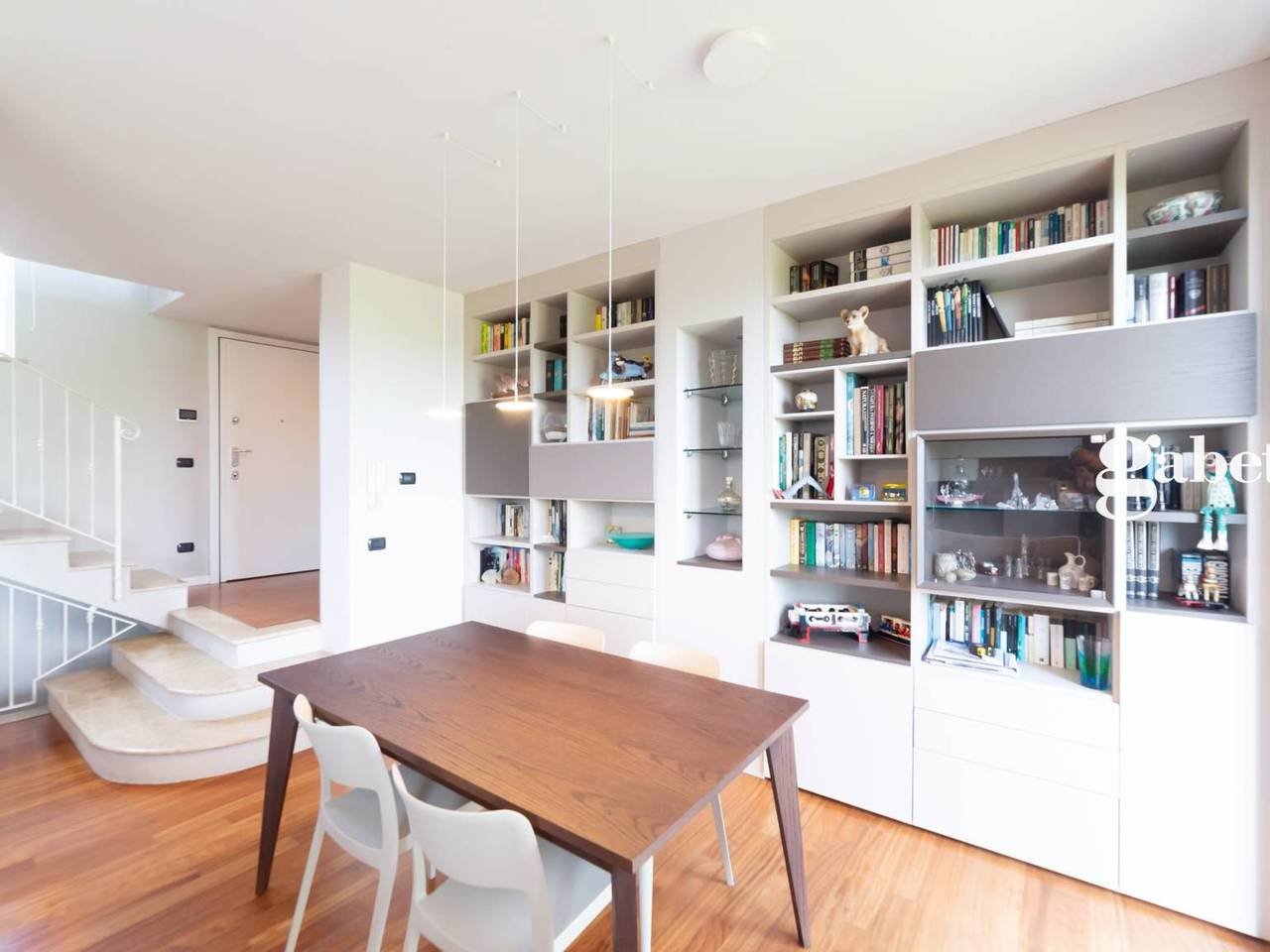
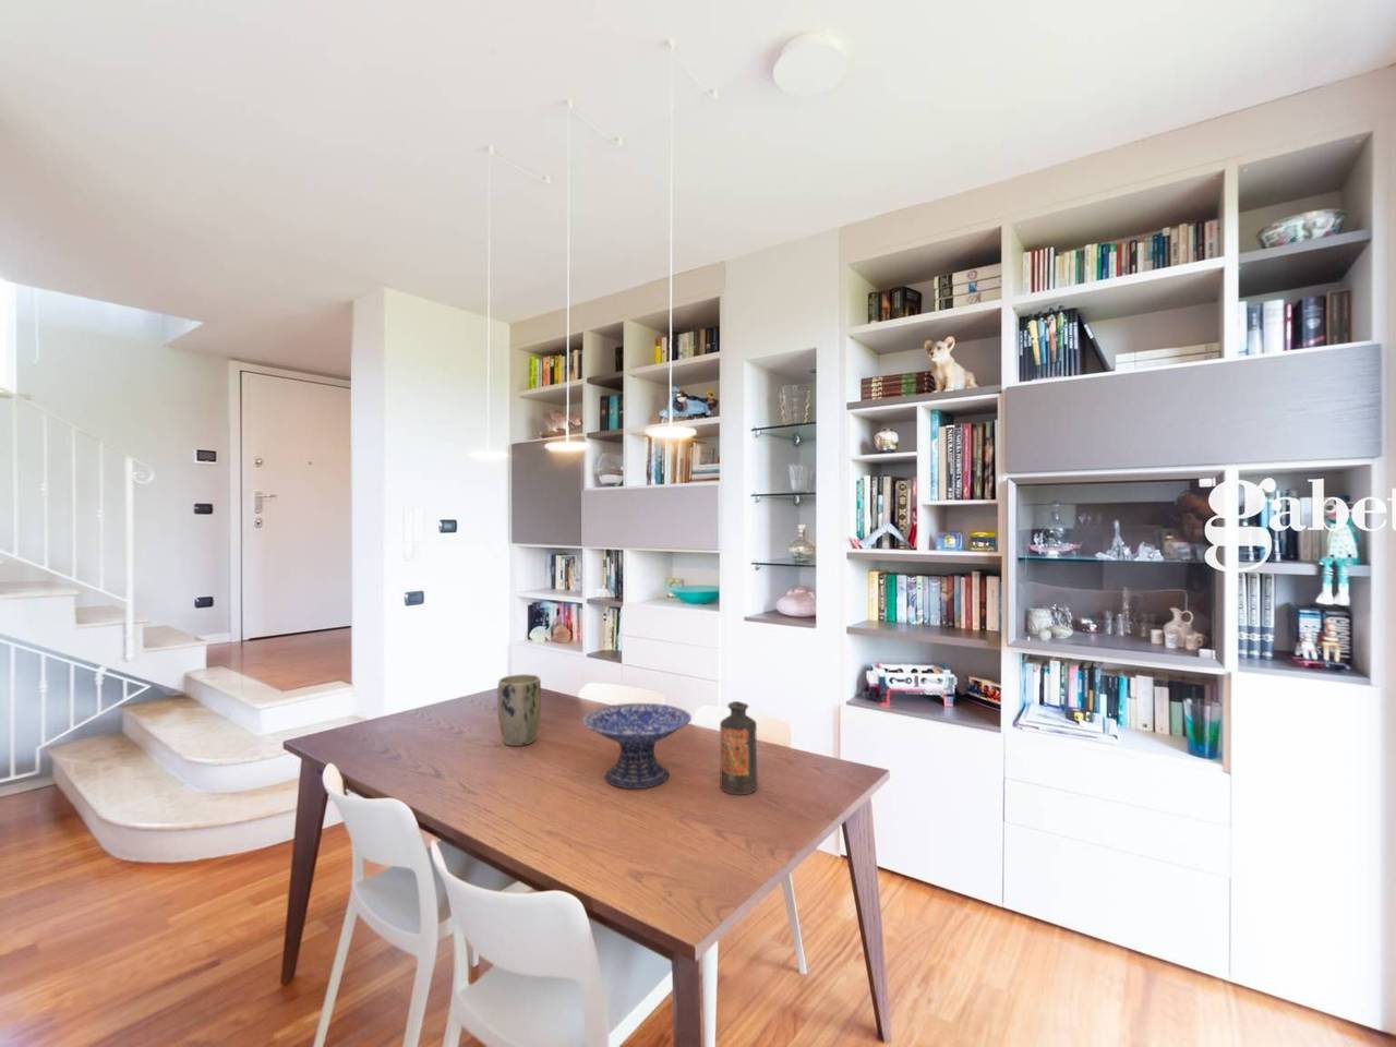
+ decorative bowl (636, 745)
+ bottle (739, 745)
+ plant pot (519, 710)
